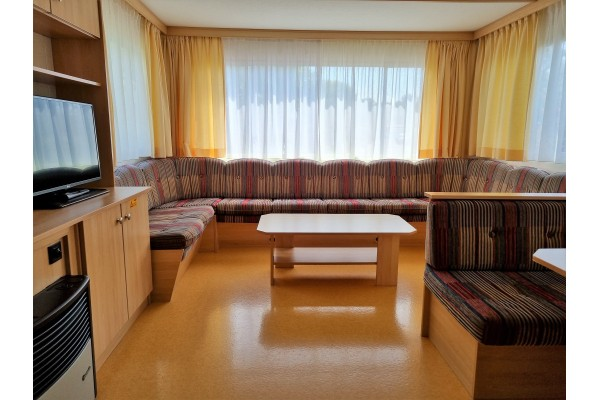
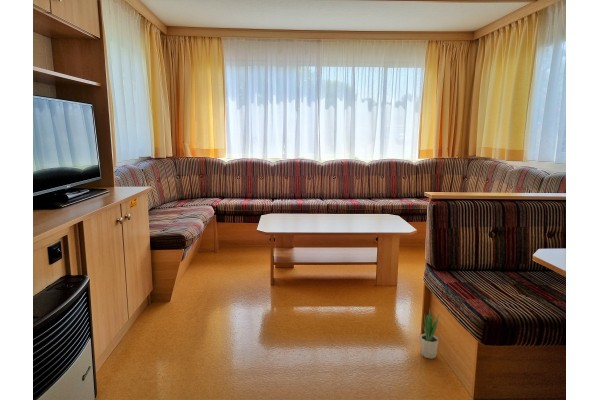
+ potted plant (430, 331)
